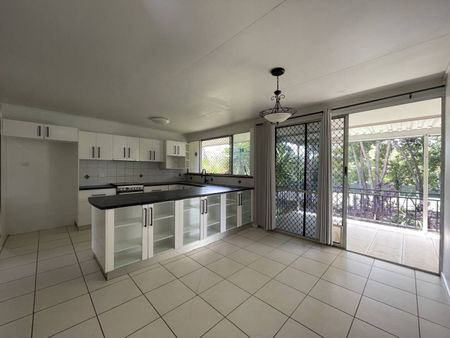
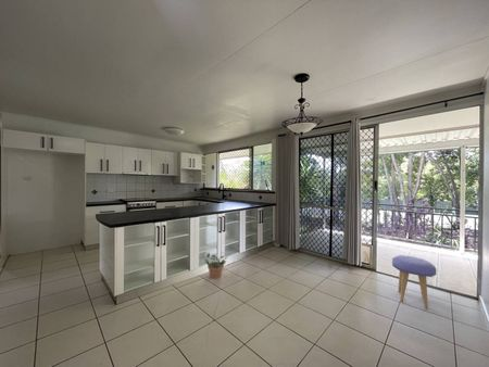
+ stool (408, 277)
+ potted plant (216, 264)
